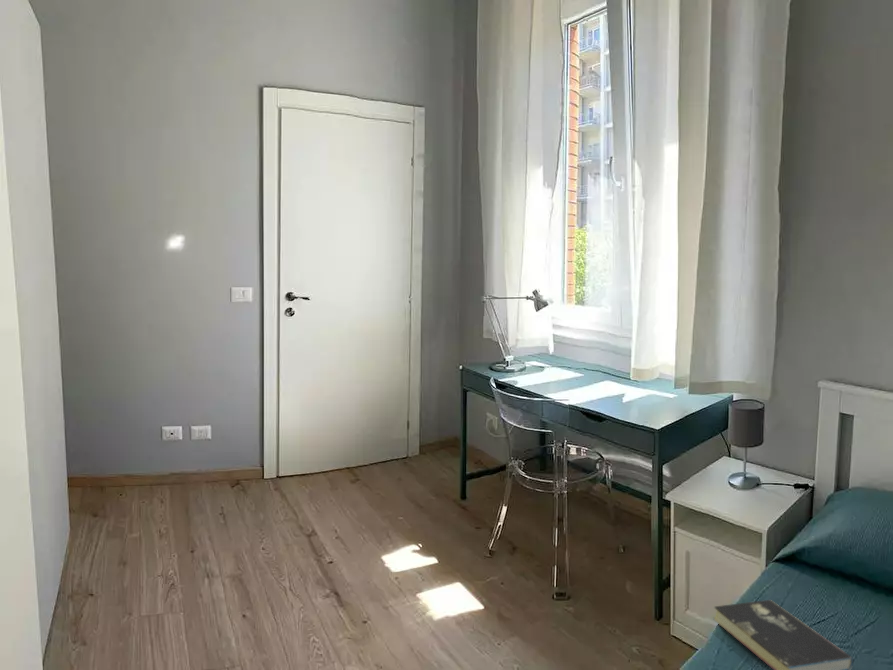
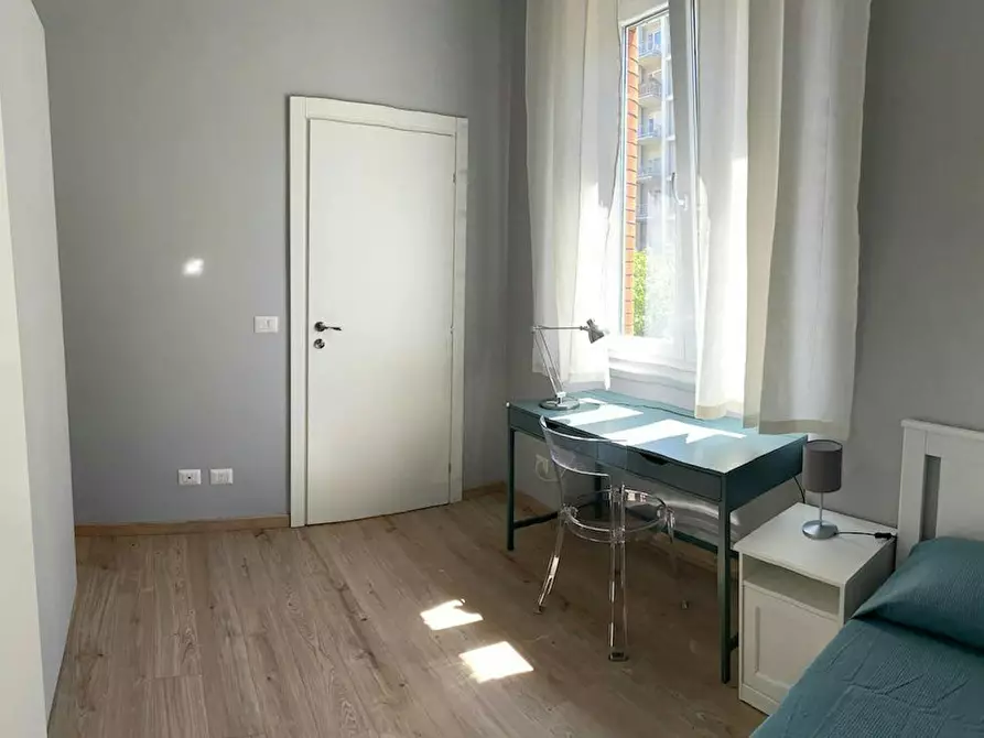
- book (778, 636)
